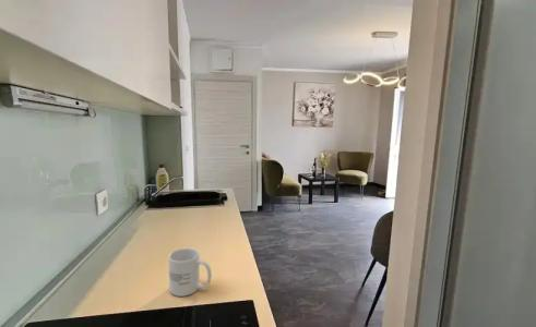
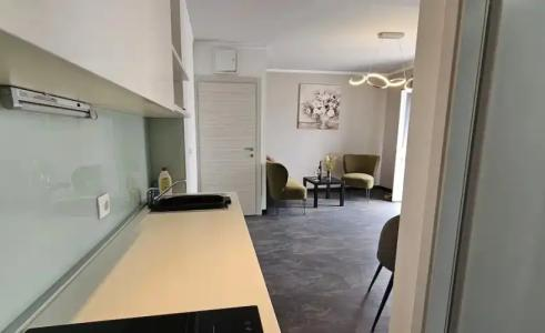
- mug (190, 270)
